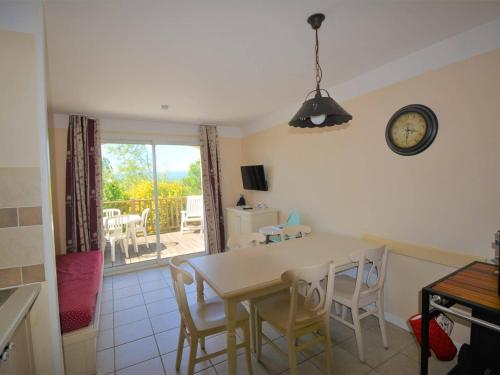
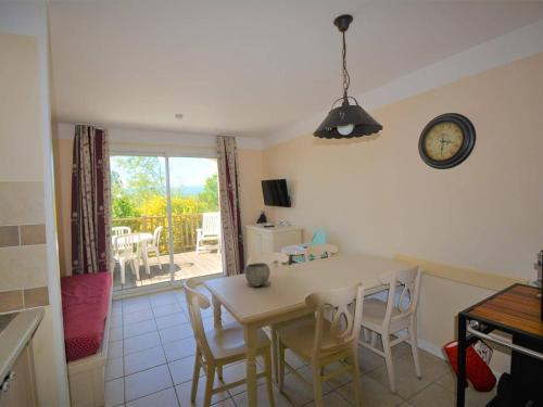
+ bowl (257, 275)
